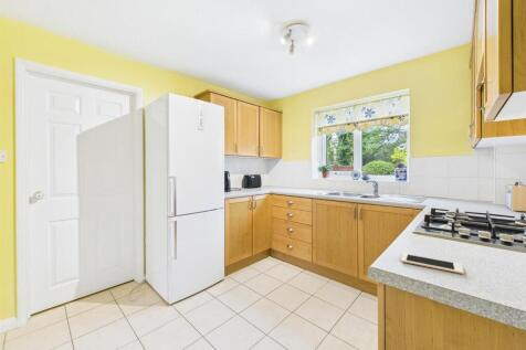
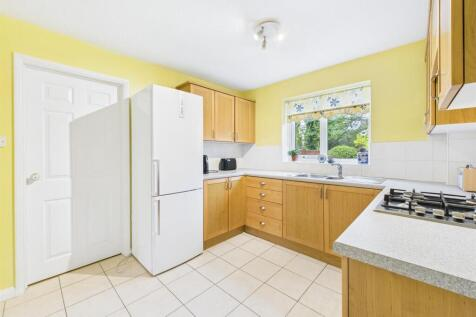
- cell phone (430, 262)
